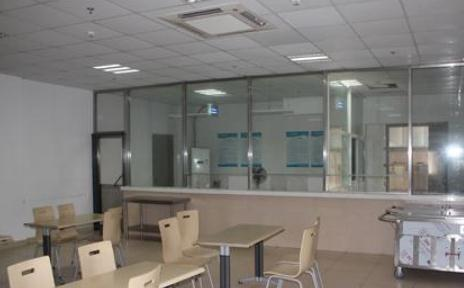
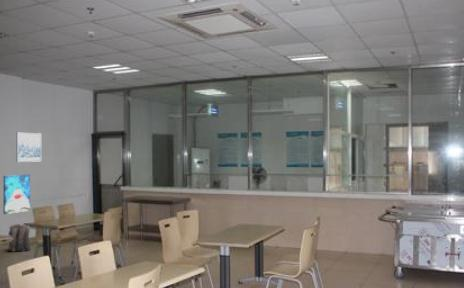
+ wall art (29, 147)
+ wall art (17, 193)
+ backpack (19, 237)
